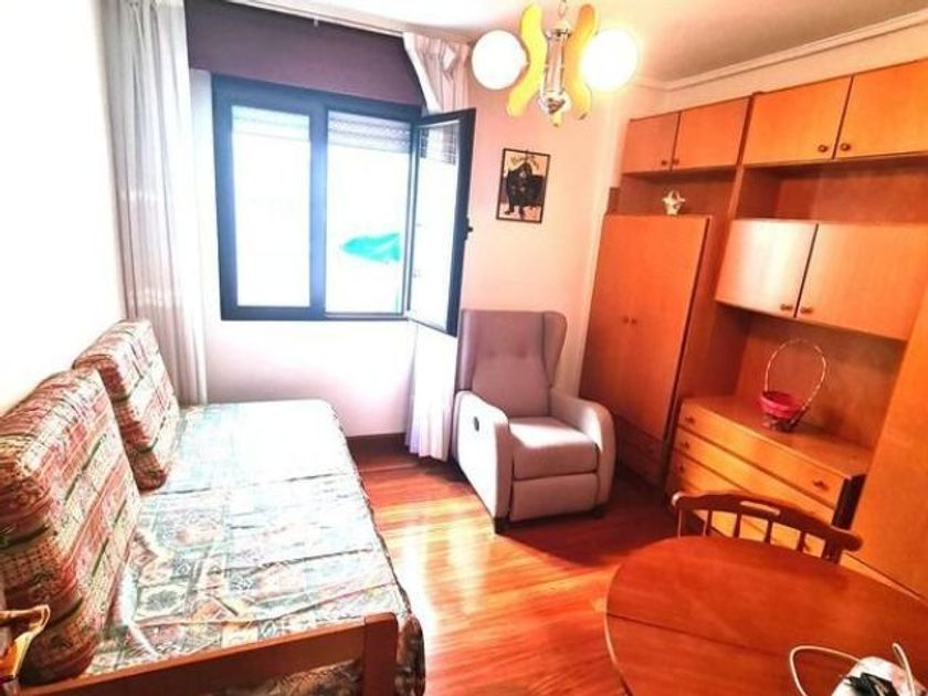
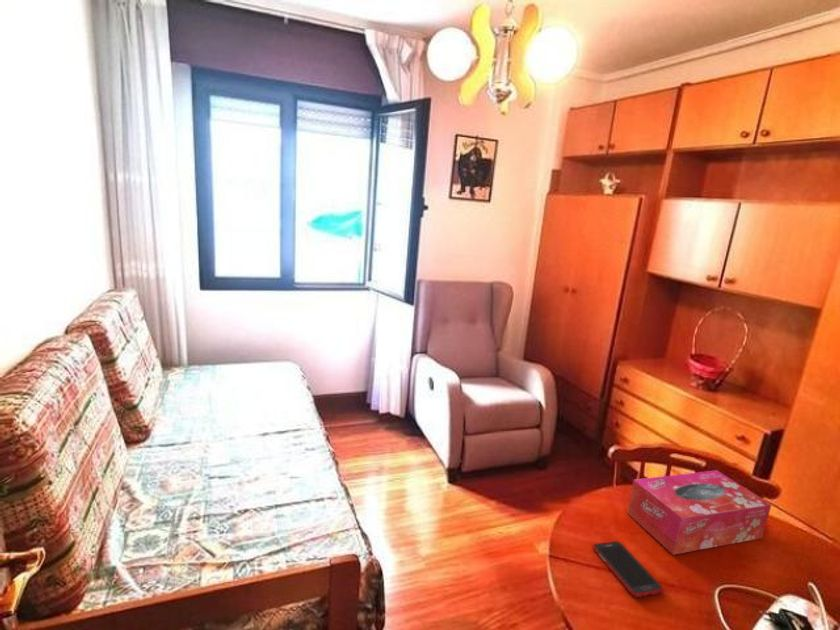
+ tissue box (696, 508)
+ cell phone (625, 567)
